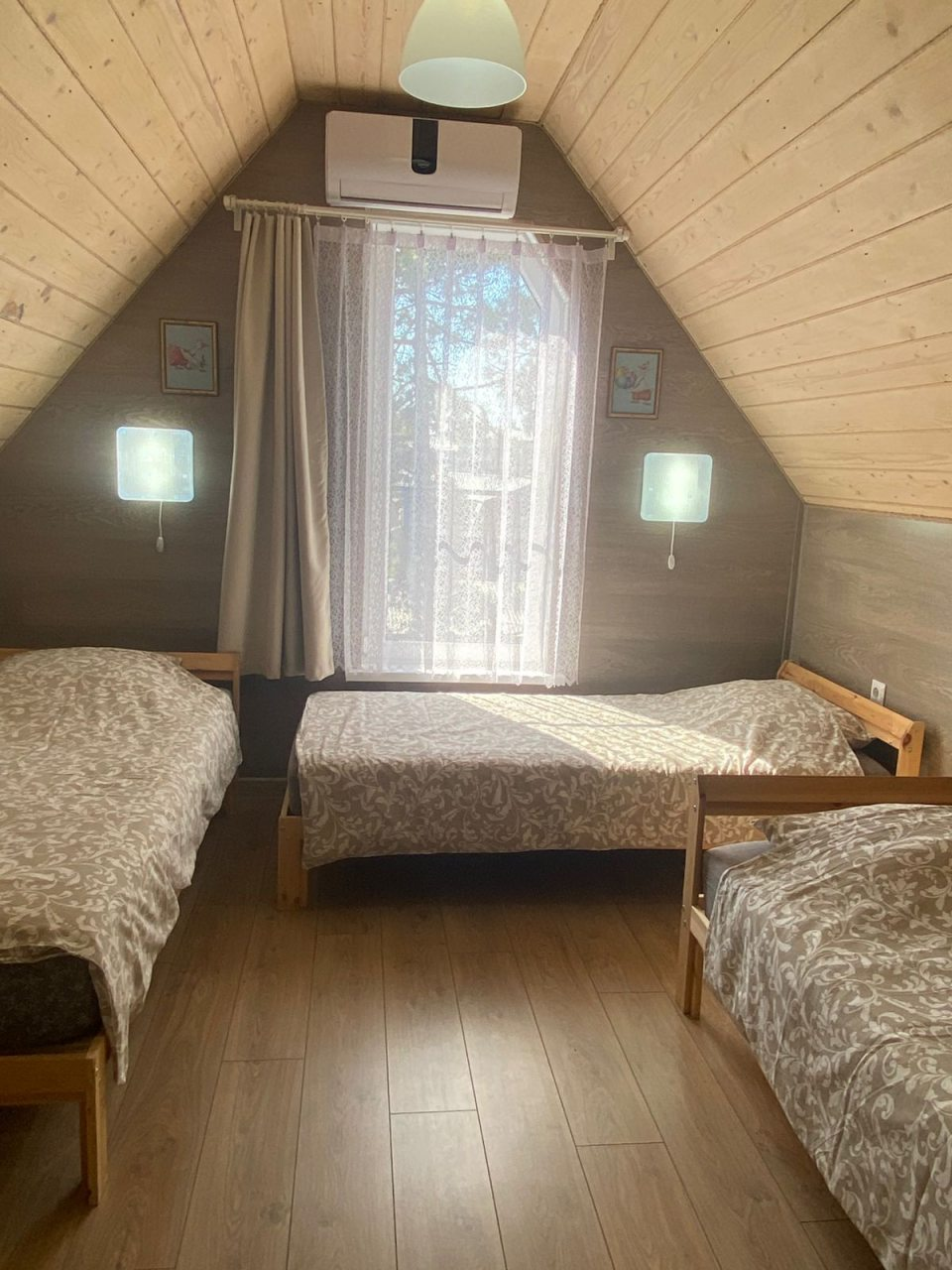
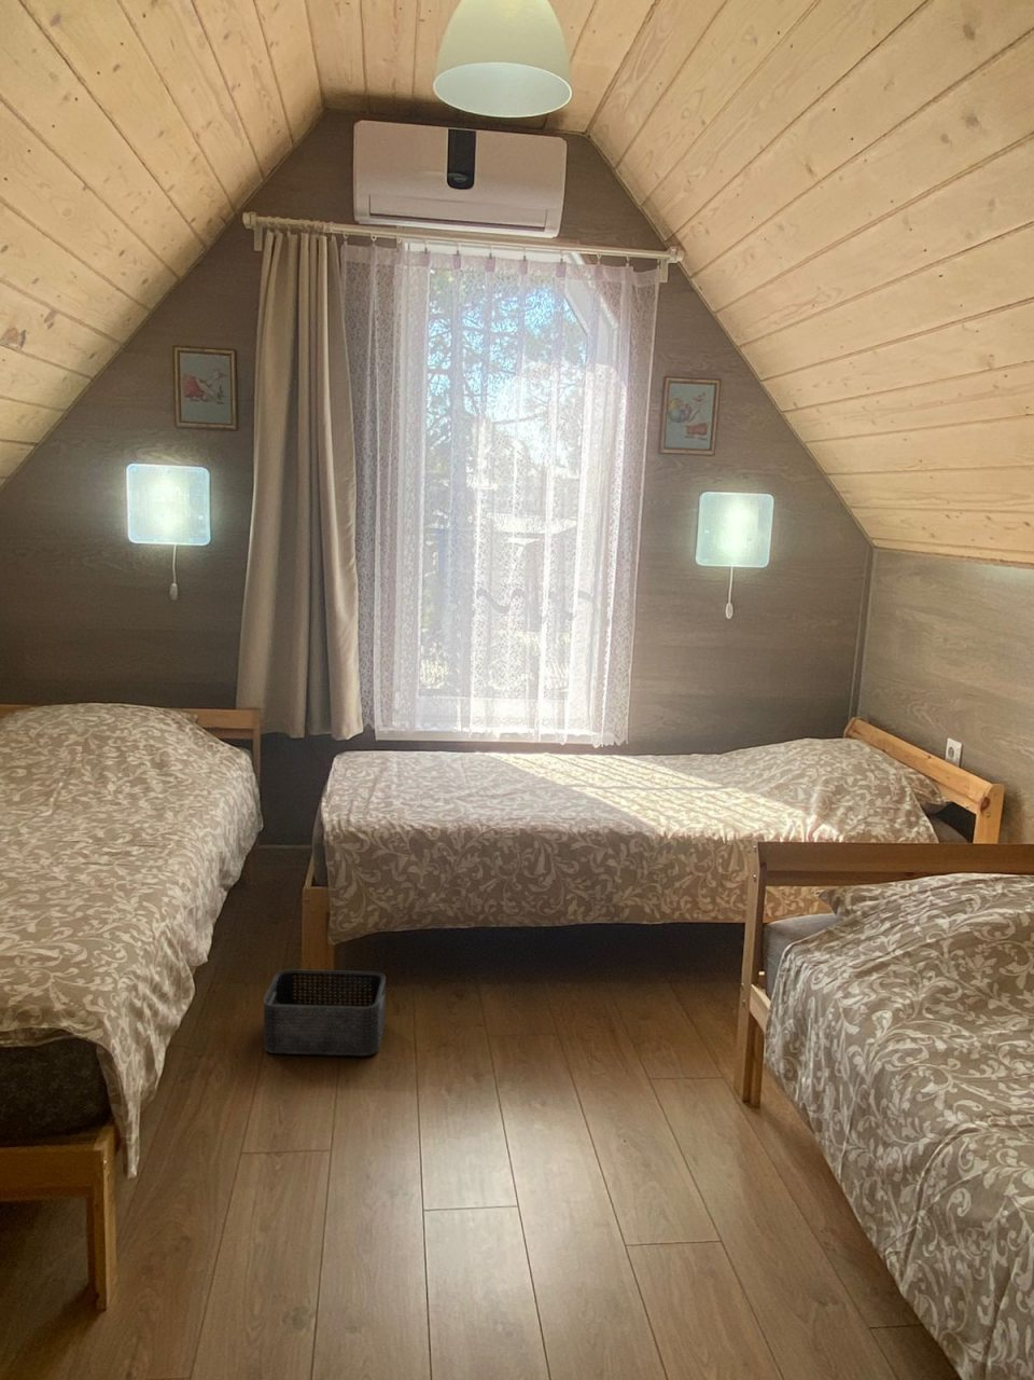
+ storage bin (325, 1012)
